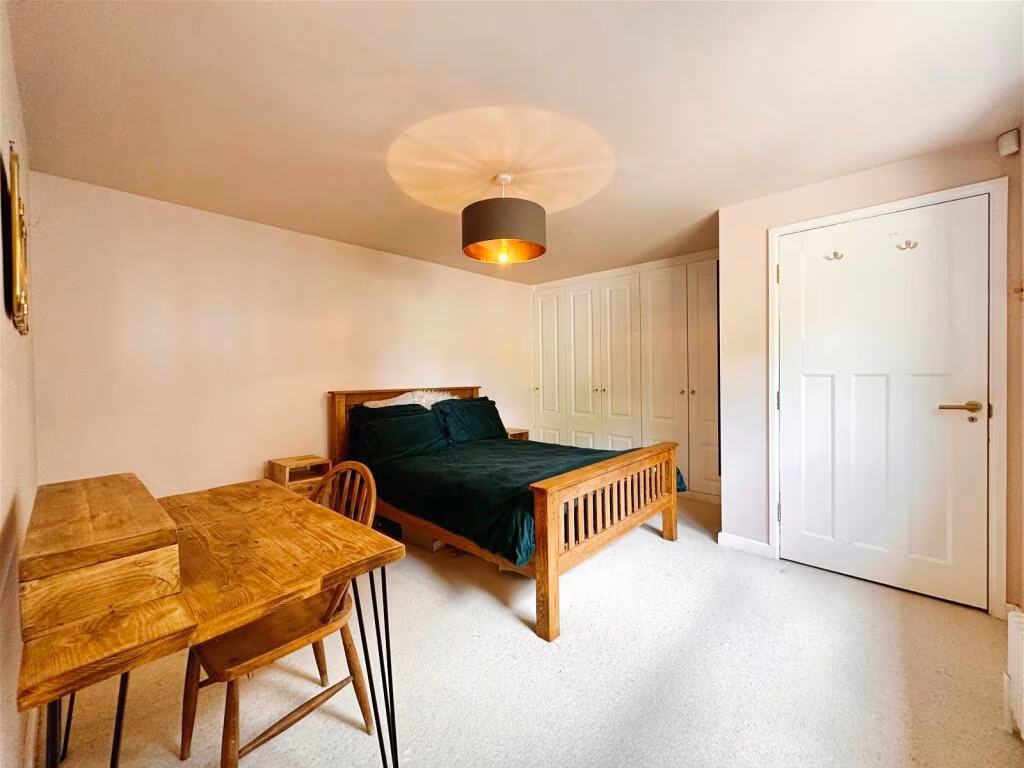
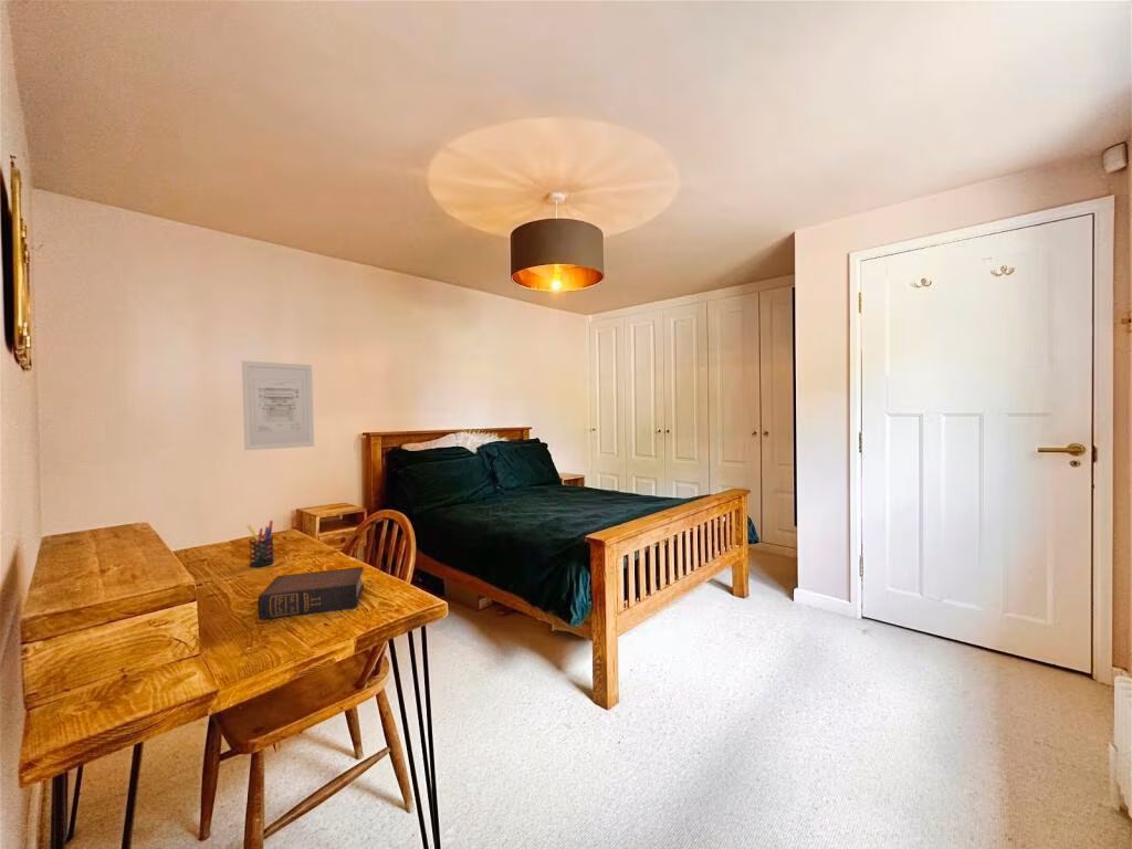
+ pen holder (263, 541)
+ wall art (280, 406)
+ book (315, 590)
